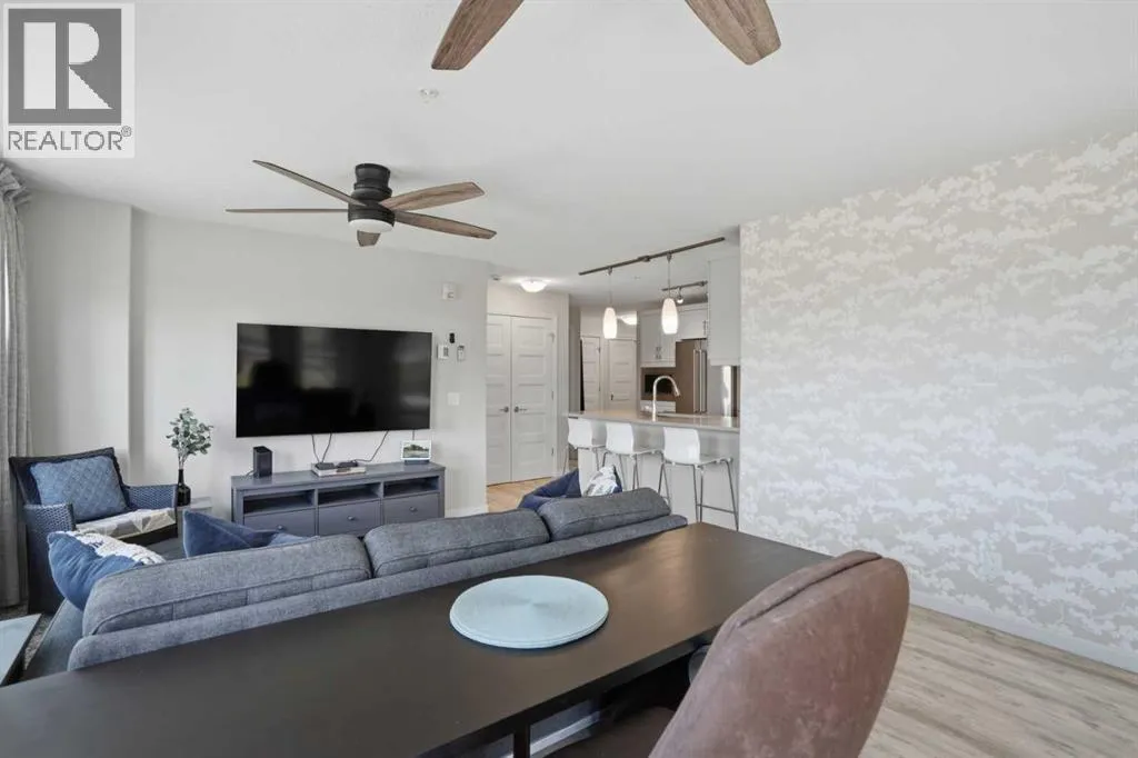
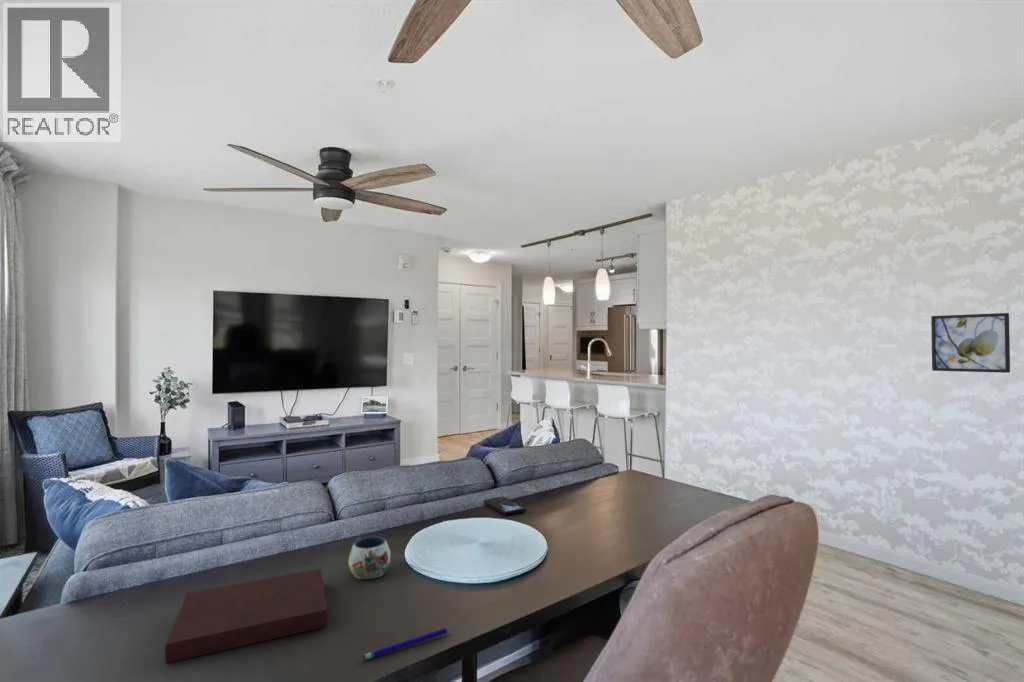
+ smartphone (504, 505)
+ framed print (968, 343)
+ notebook (254, 609)
+ pen (406, 643)
+ mug (367, 555)
